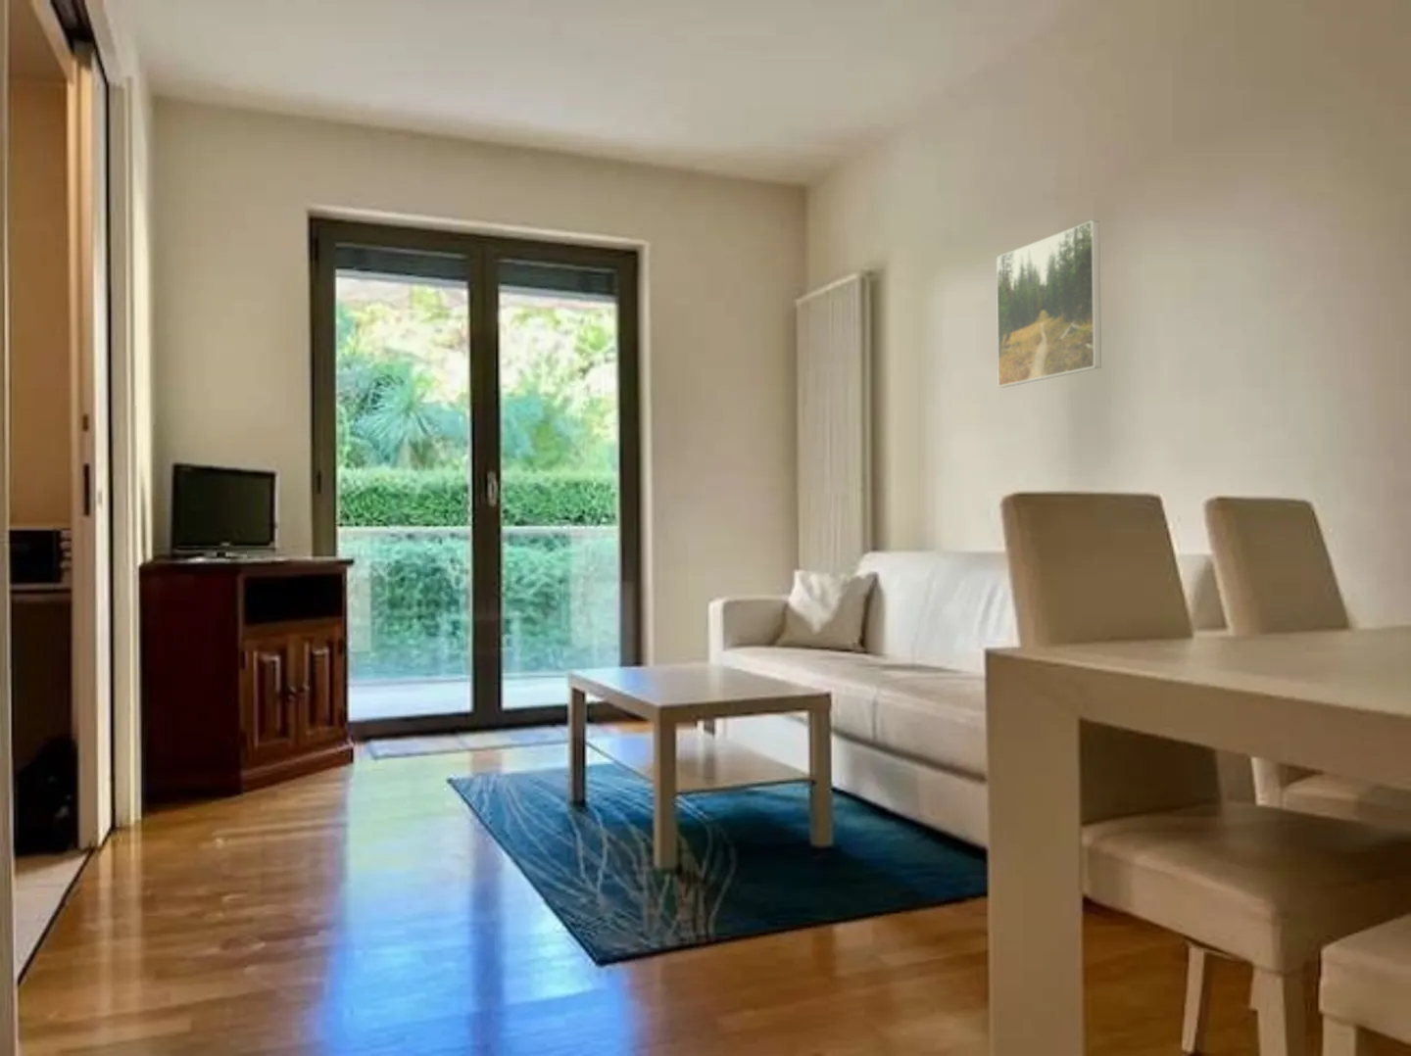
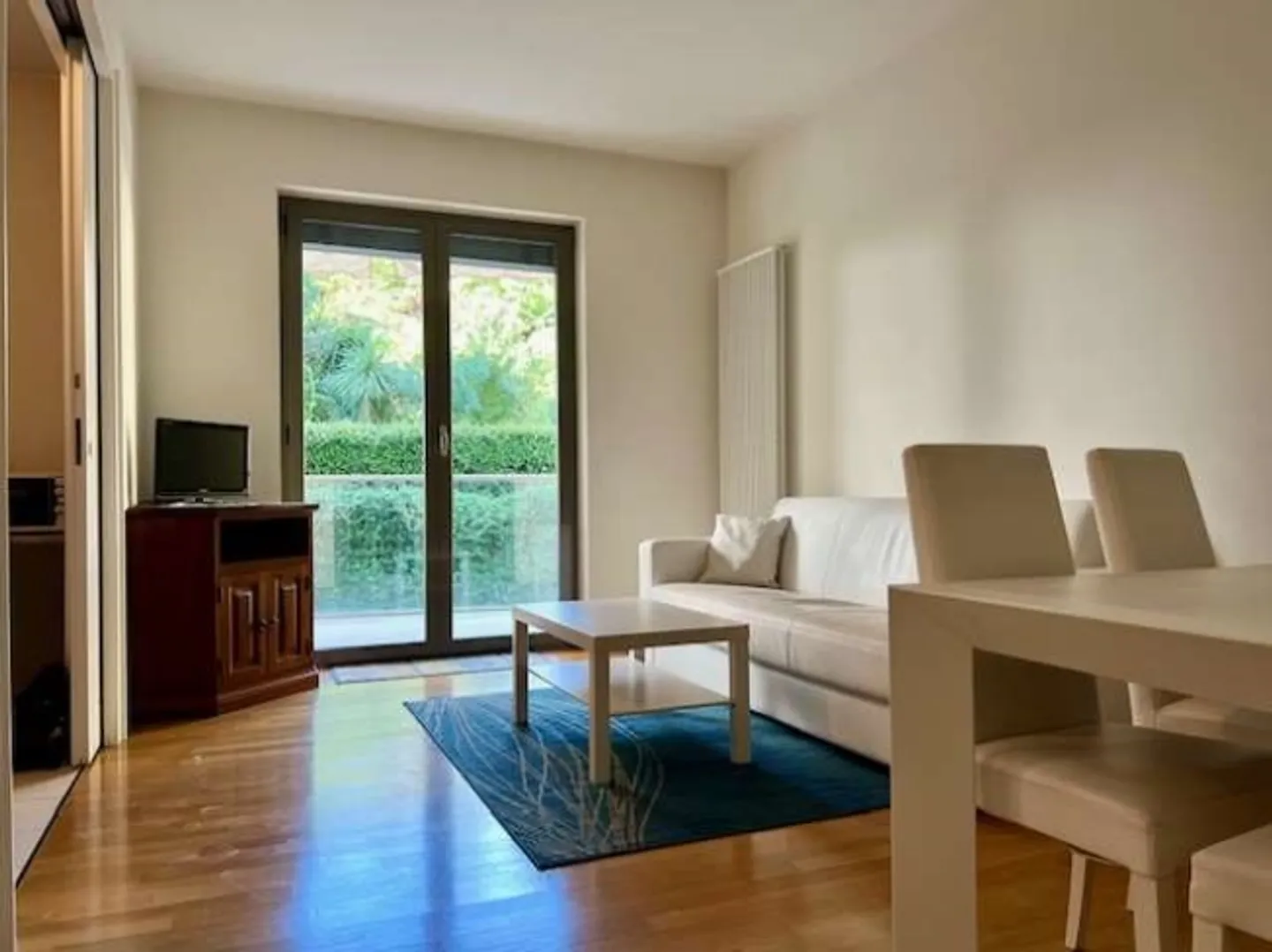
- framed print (1046, 308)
